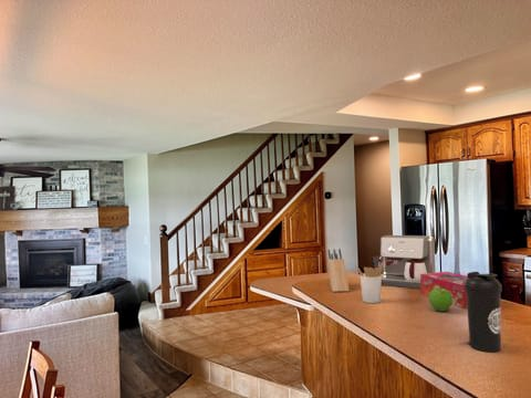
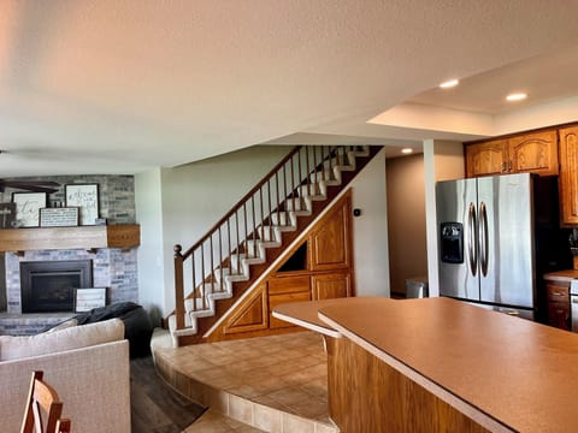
- coffee maker (405, 260)
- water bottle (483, 310)
- utensil holder (371, 282)
- knife block (336, 269)
- fruit (440, 297)
- tissue box (456, 289)
